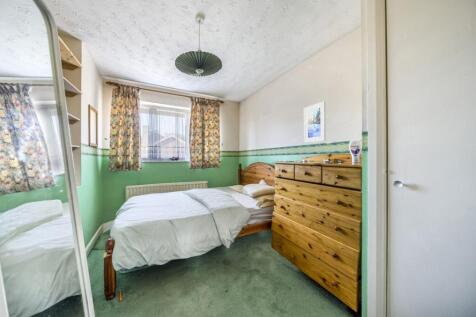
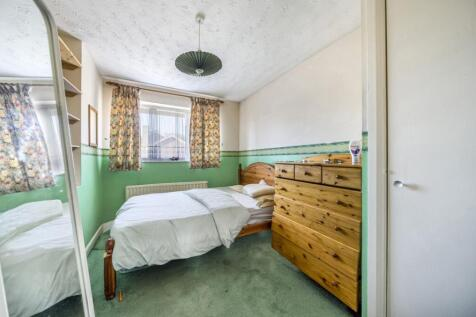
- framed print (314, 123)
